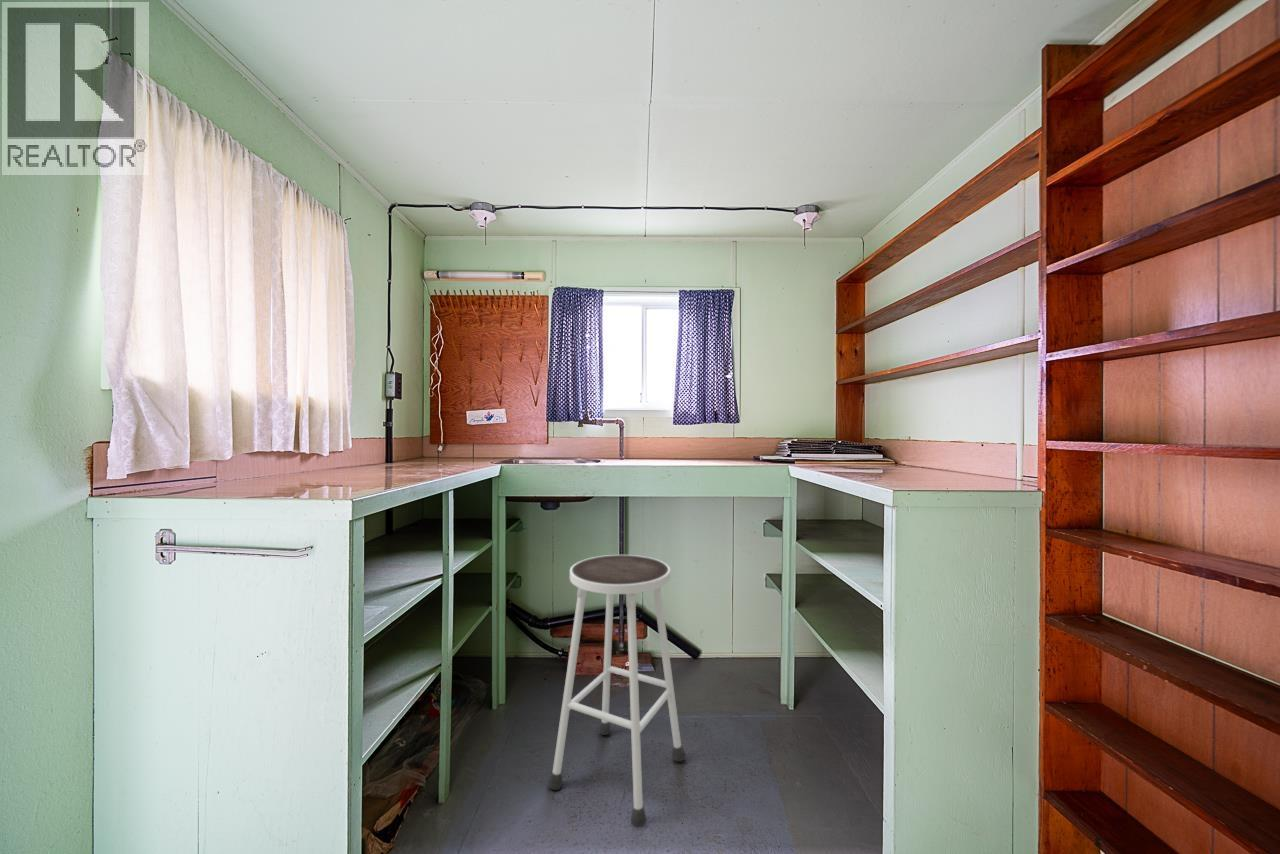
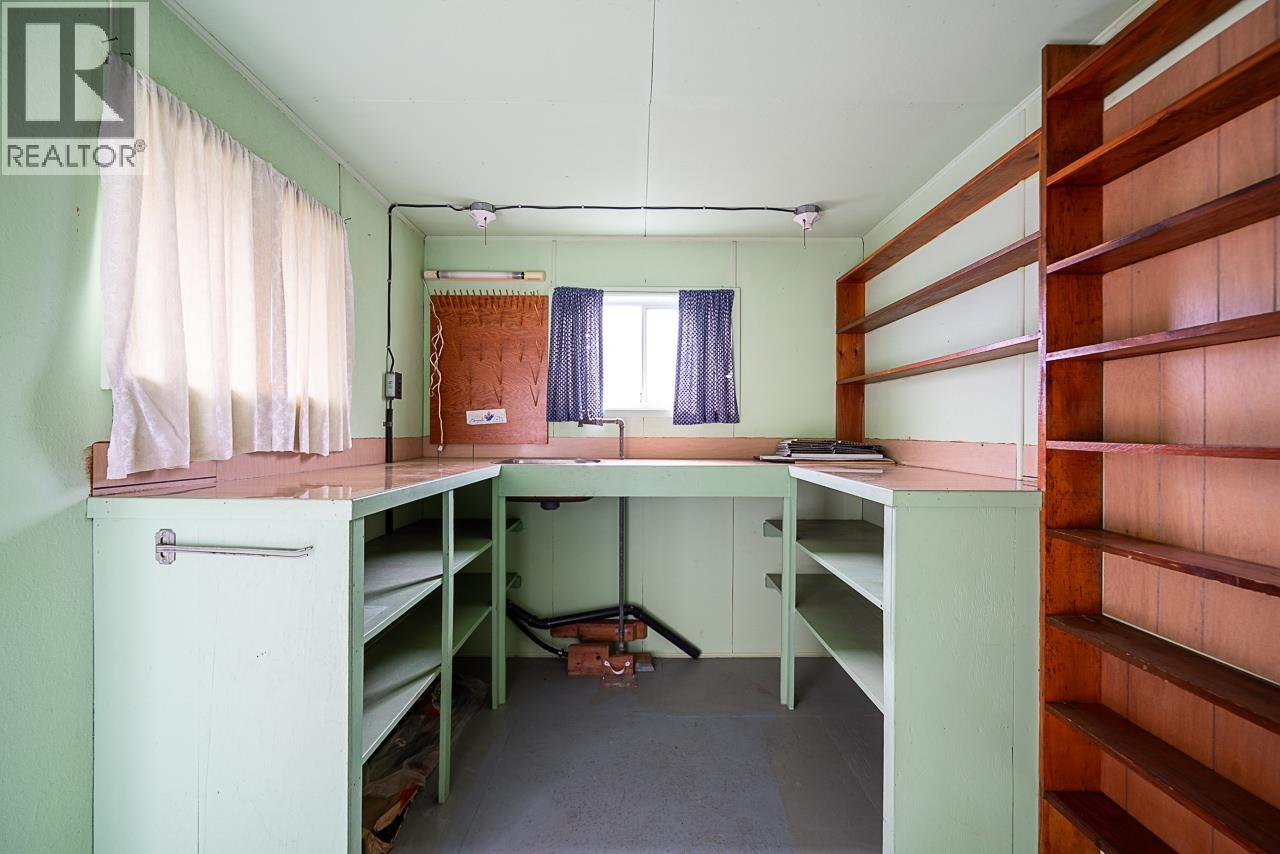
- stool (619, 670)
